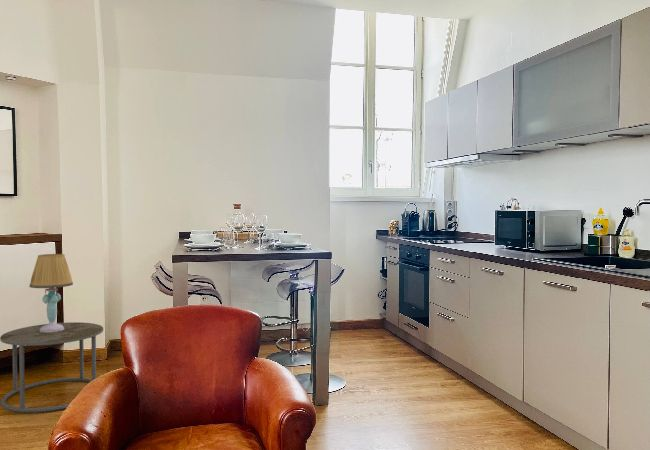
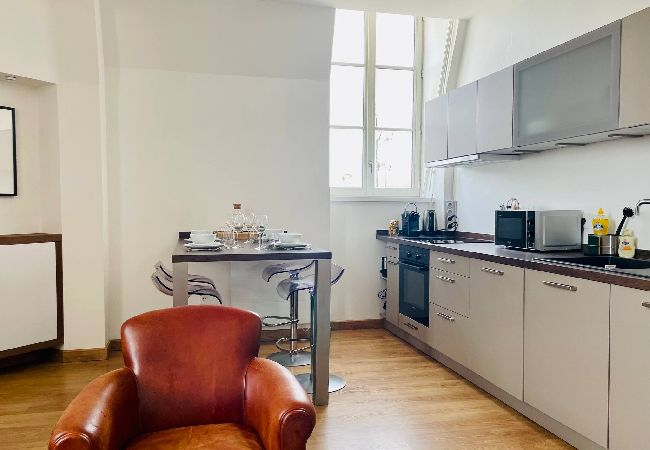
- side table (54, 379)
- table lamp (51, 292)
